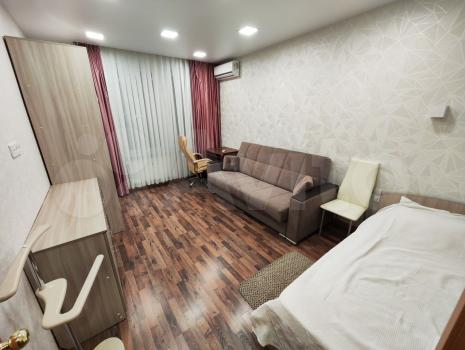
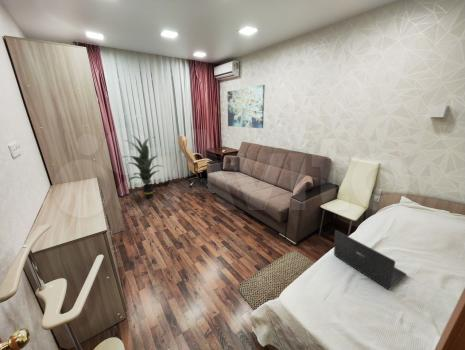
+ wall art (243, 108)
+ laptop (369, 251)
+ indoor plant (142, 167)
